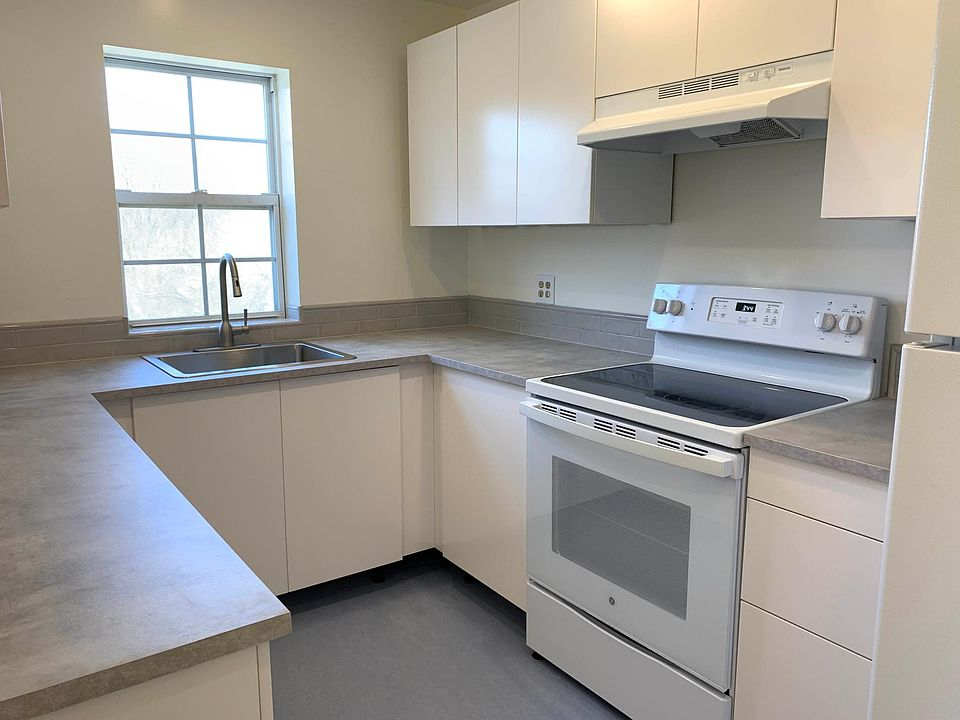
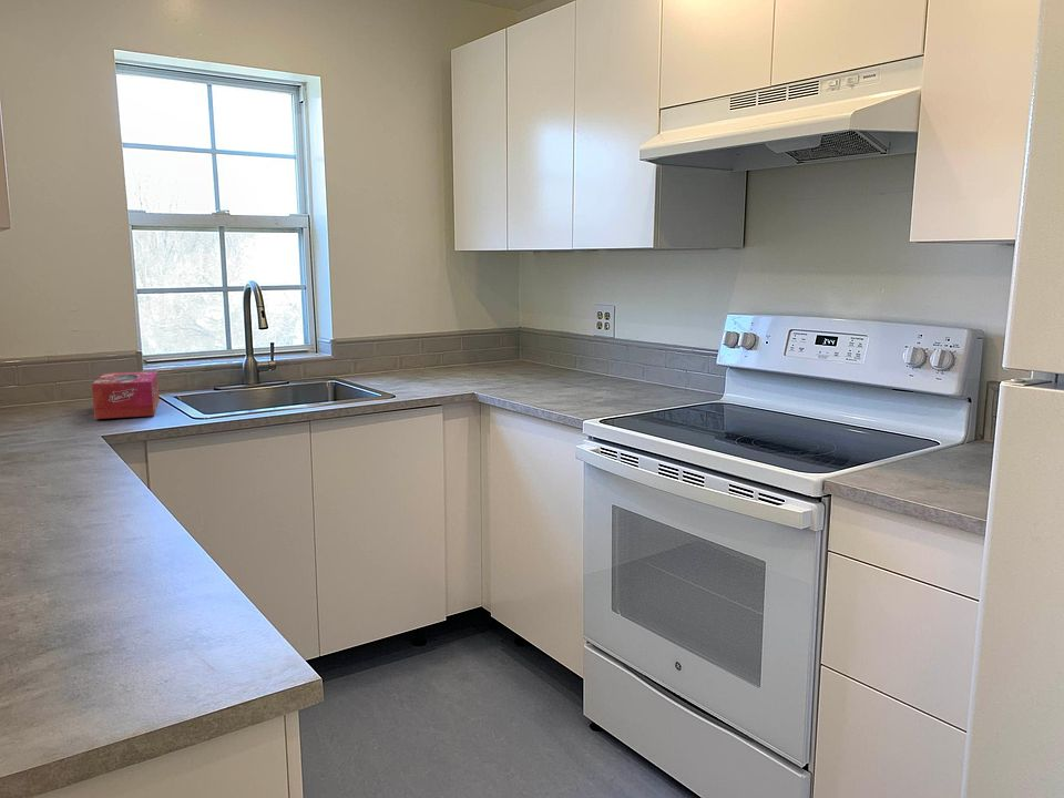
+ tissue box (127, 393)
